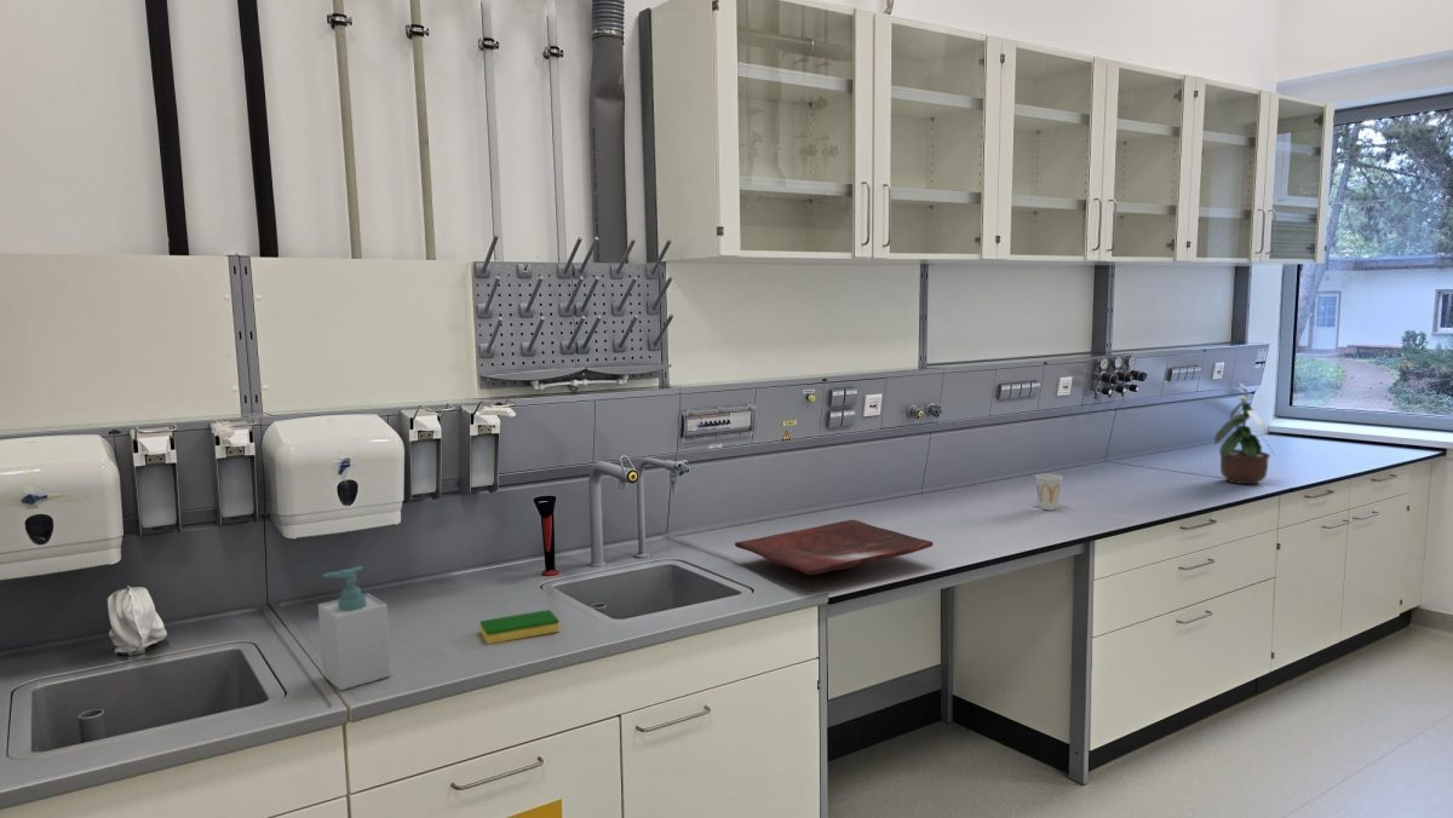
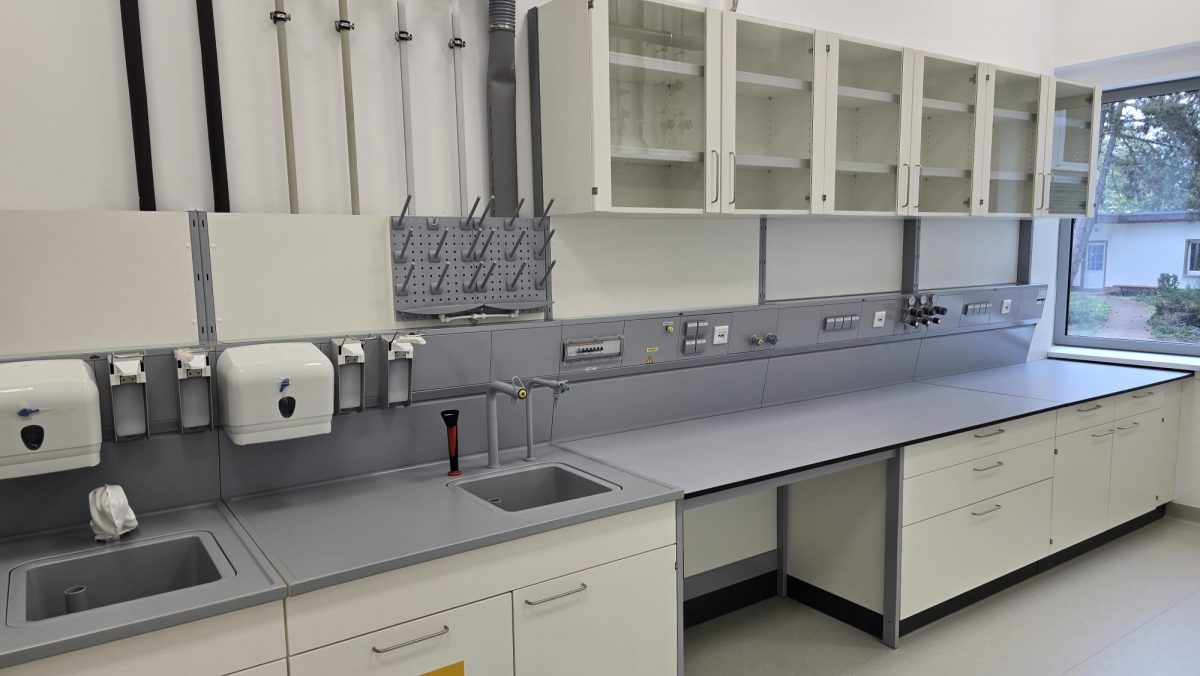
- cutting board (833, 553)
- soap bottle (352, 622)
- dish sponge (519, 626)
- cup (1047, 491)
- potted plant (1242, 432)
